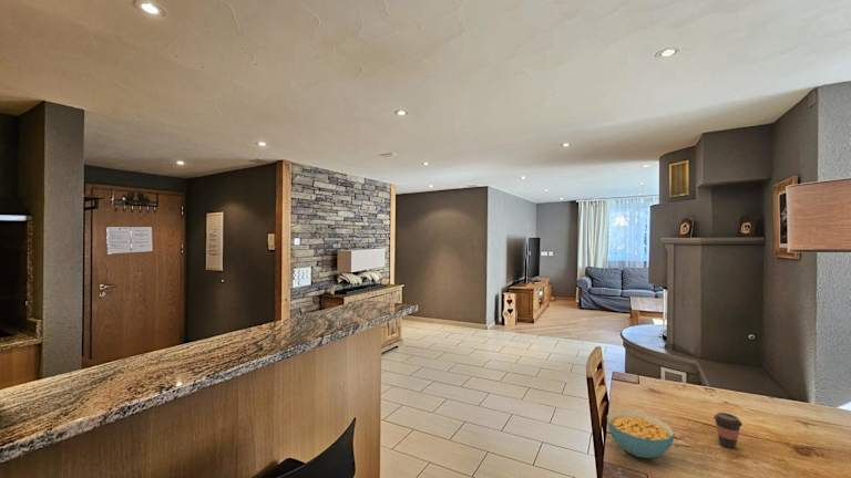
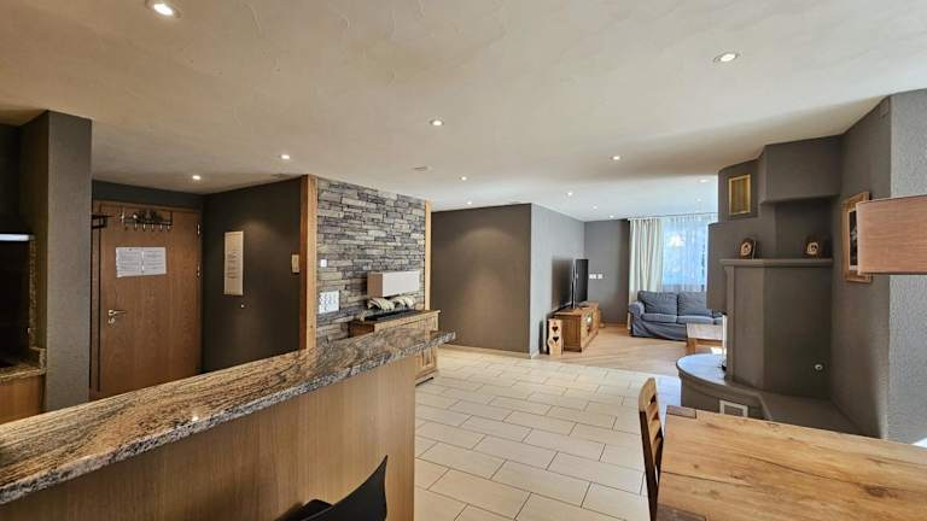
- coffee cup (727, 430)
- cereal bowl (638, 438)
